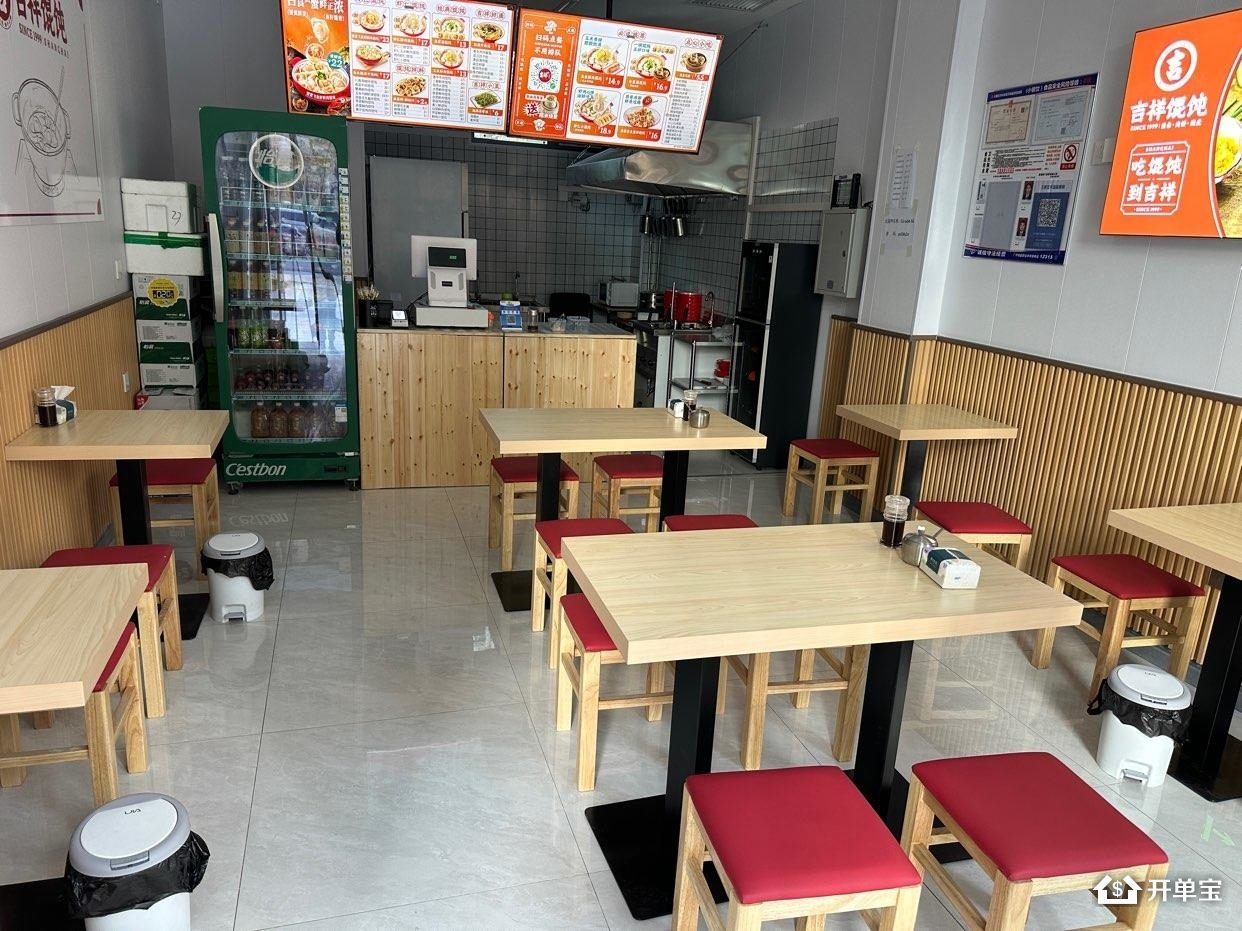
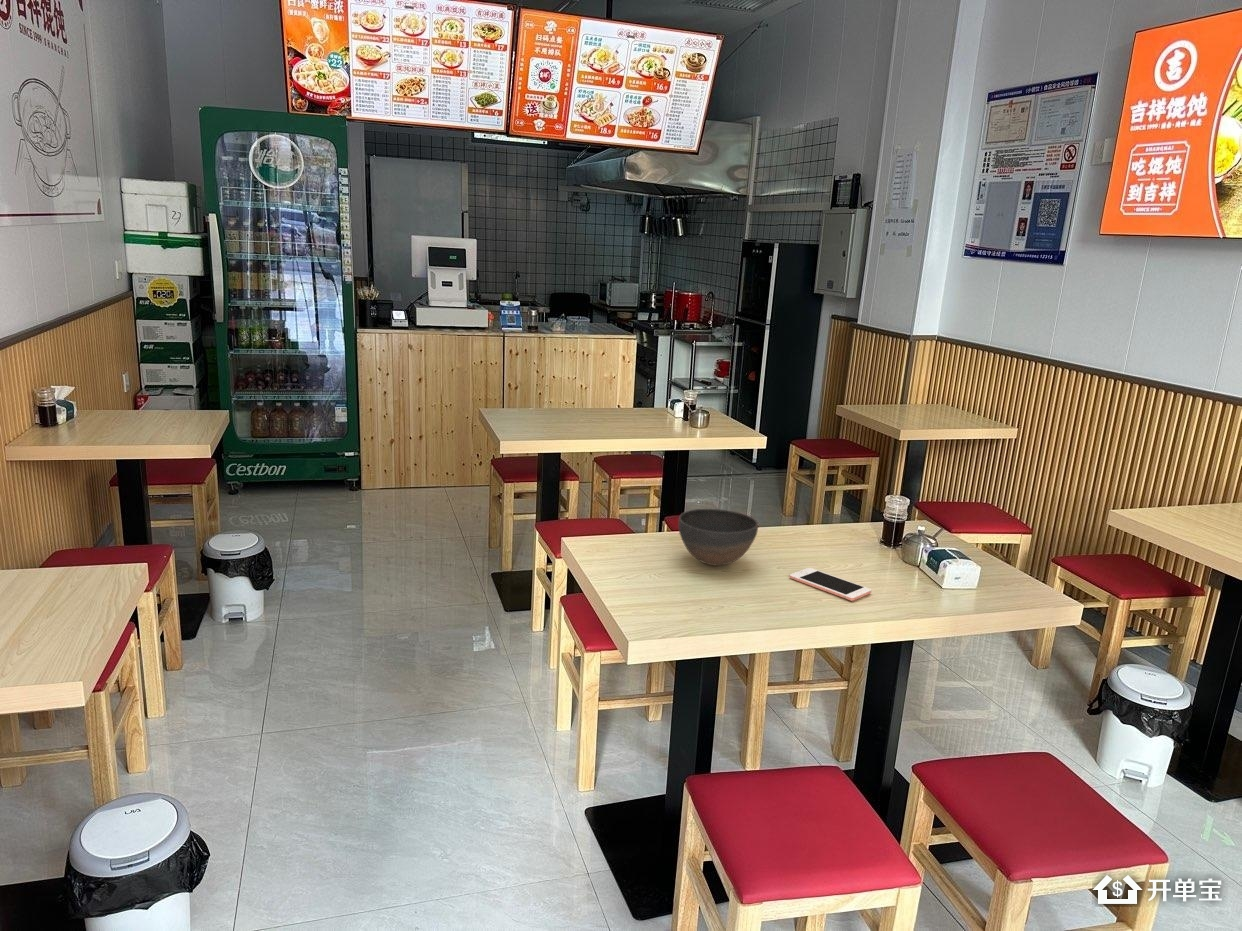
+ cell phone (829, 583)
+ bowl (716, 541)
